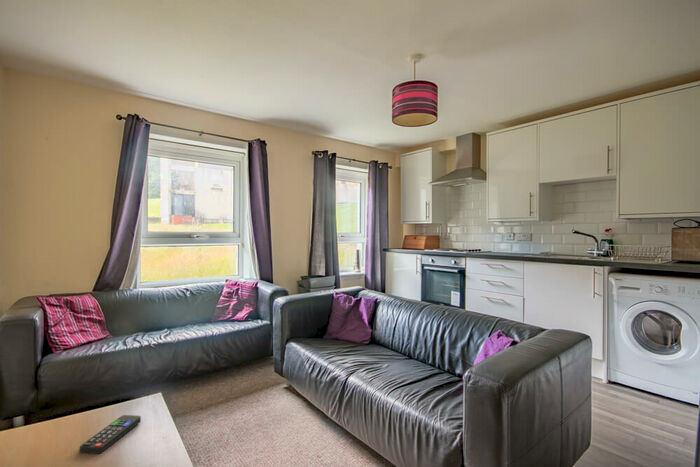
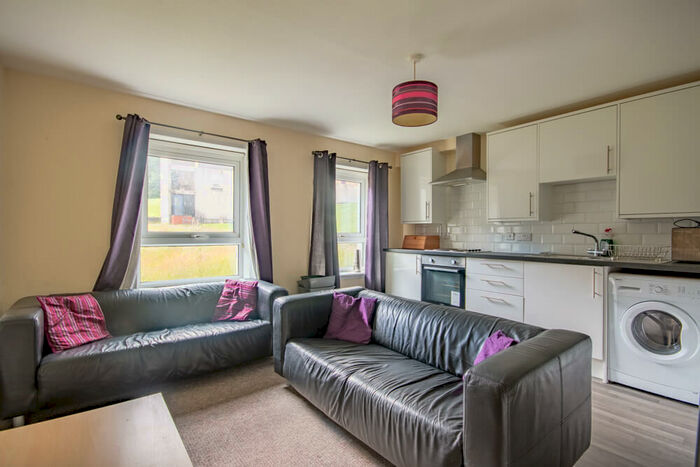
- remote control (112, 432)
